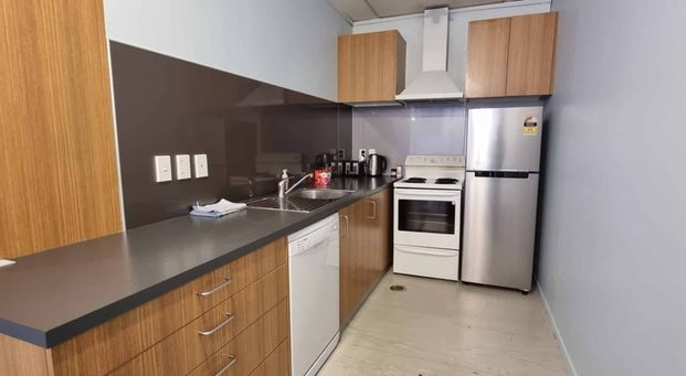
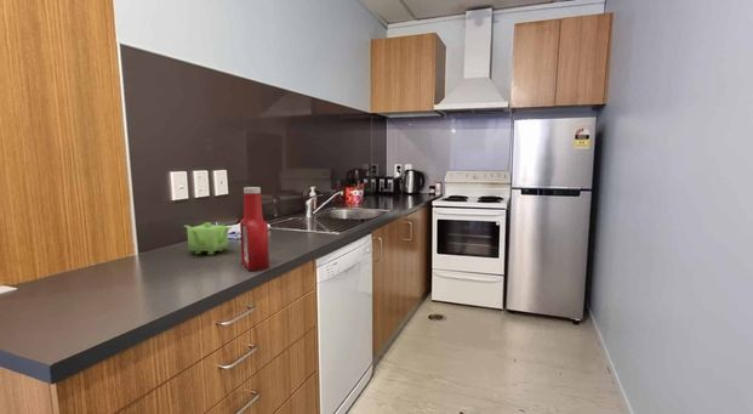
+ soap bottle (253, 226)
+ teapot (205, 238)
